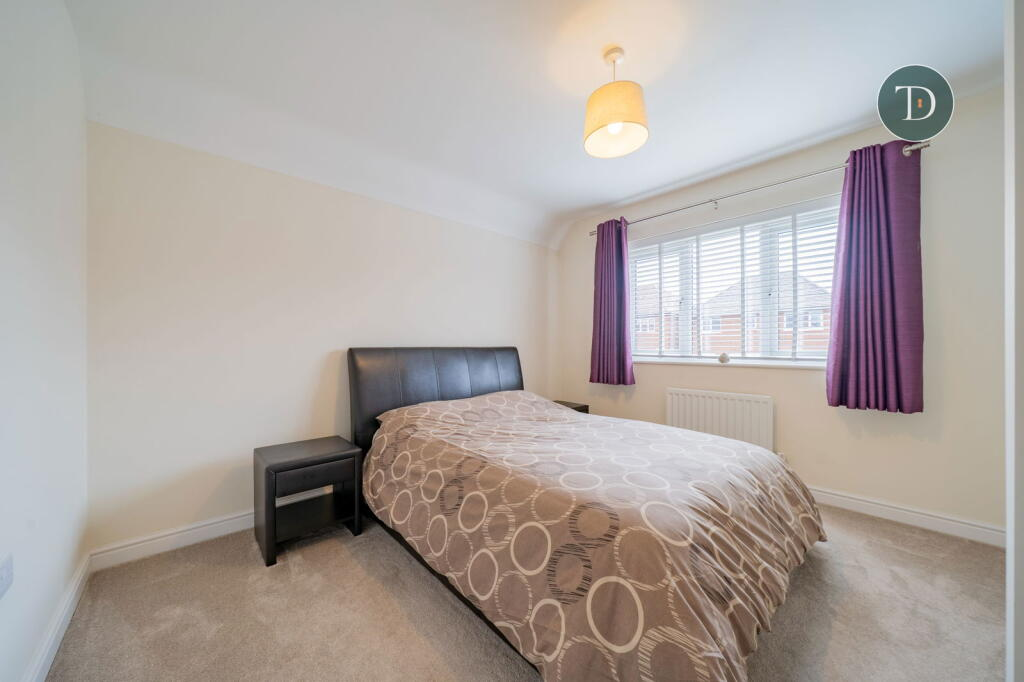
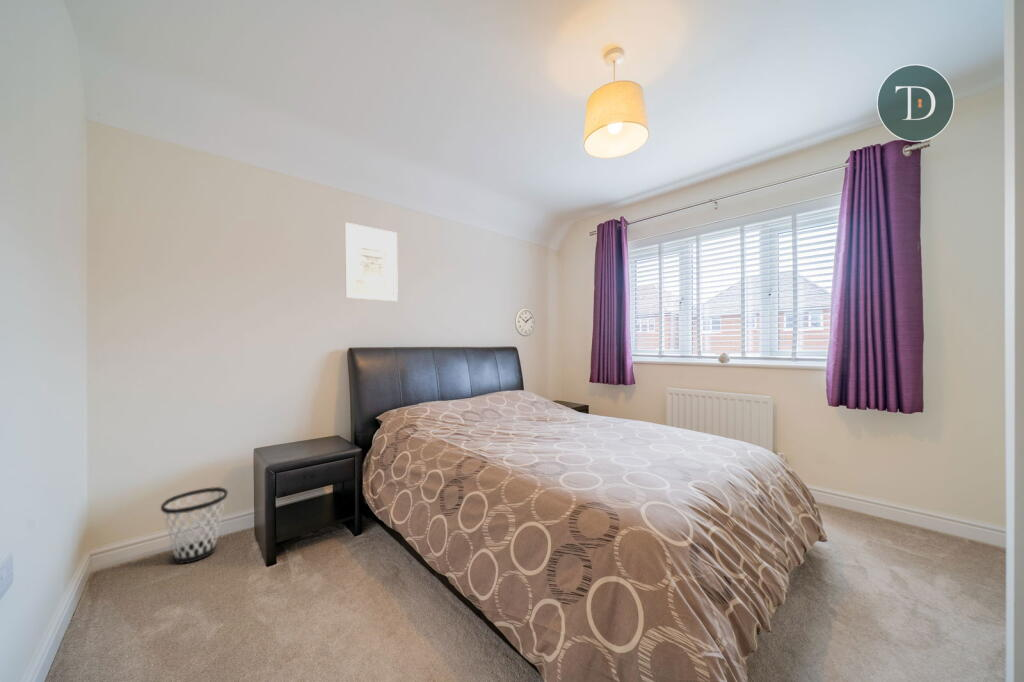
+ wall clock (525, 322)
+ wall art (372, 263)
+ wastebasket (197, 527)
